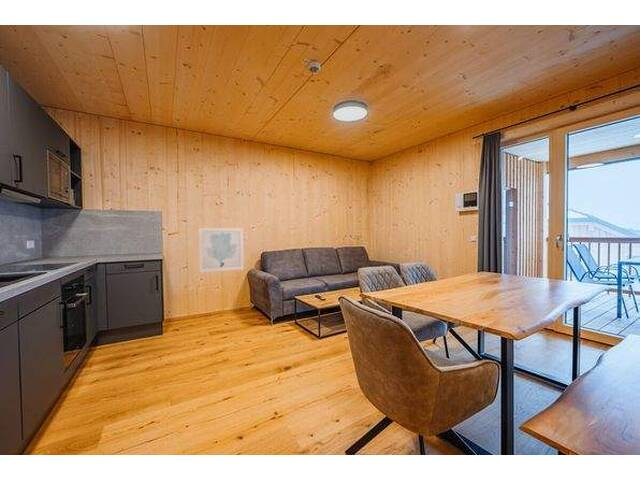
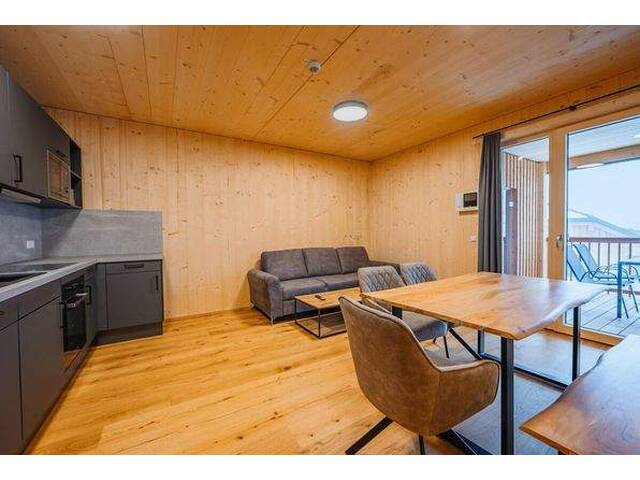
- wall art (221, 249)
